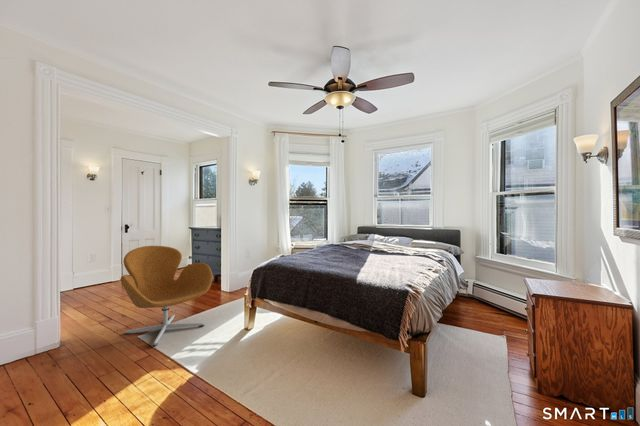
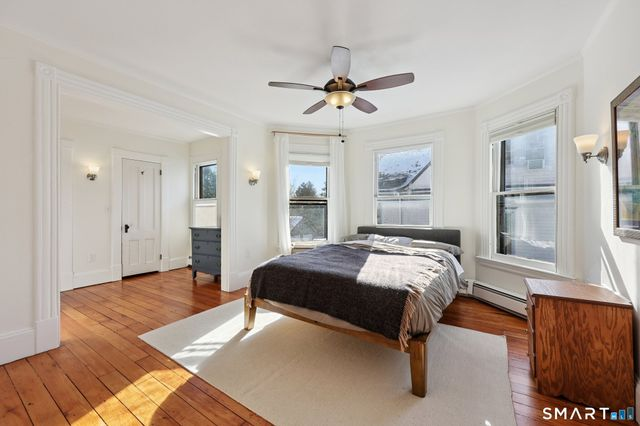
- armchair (163, 288)
